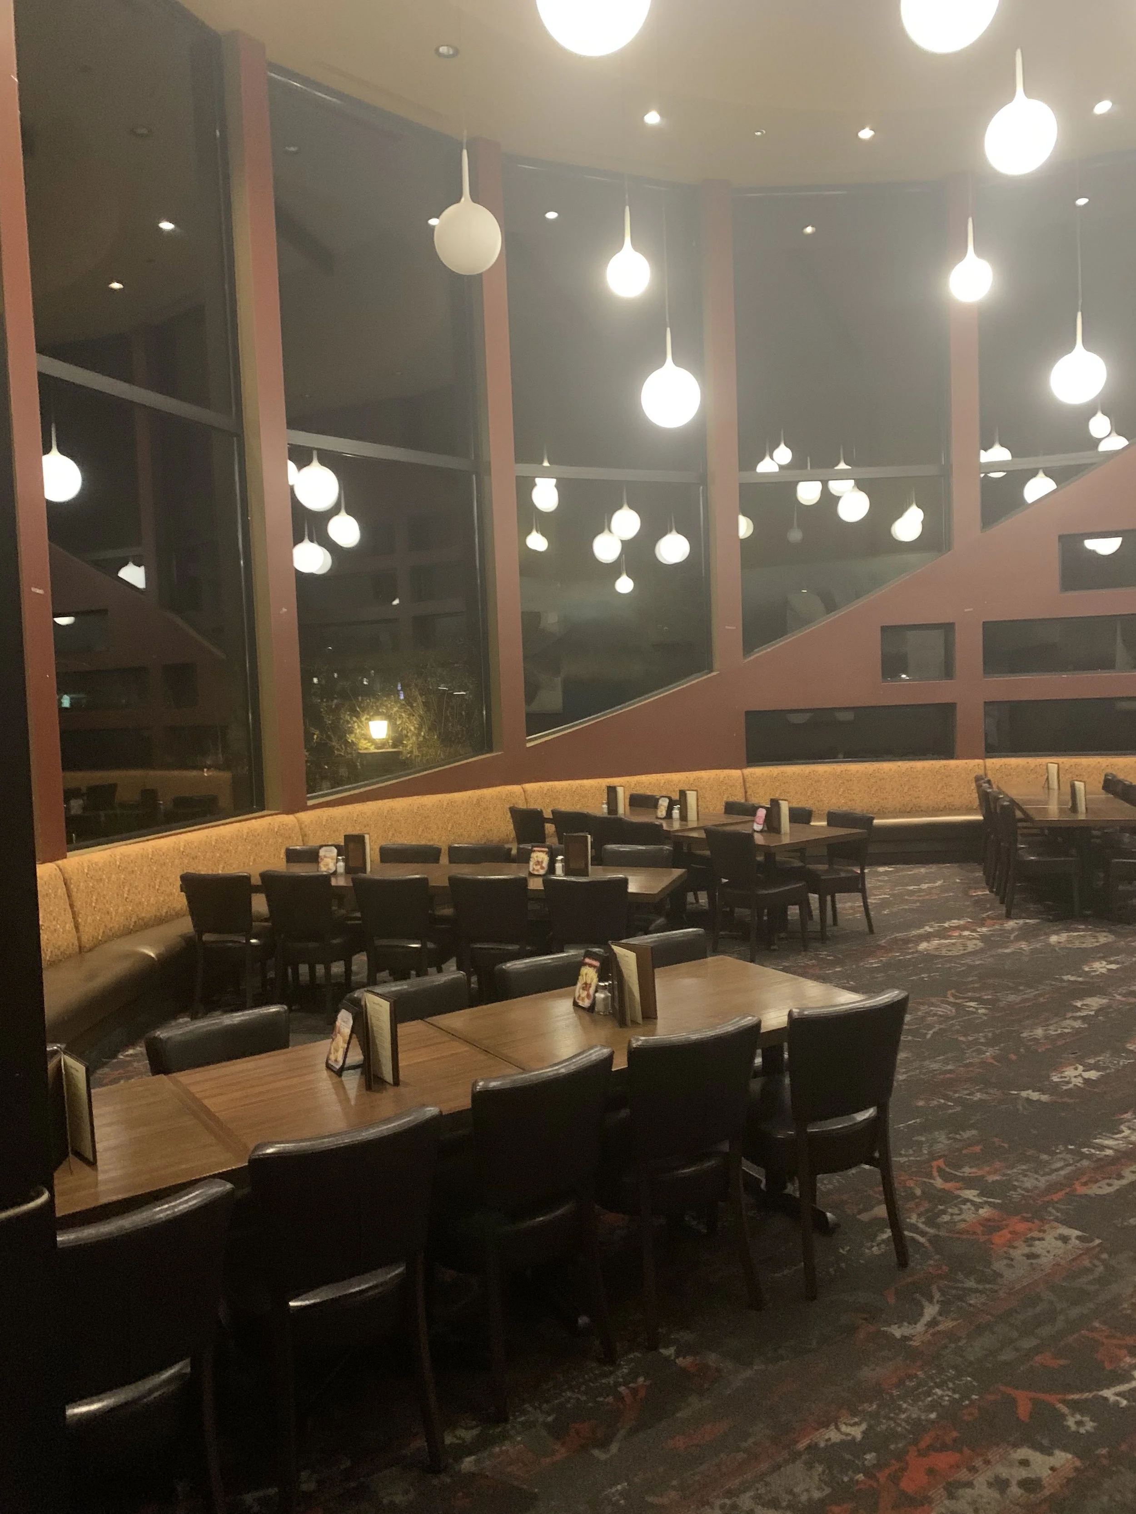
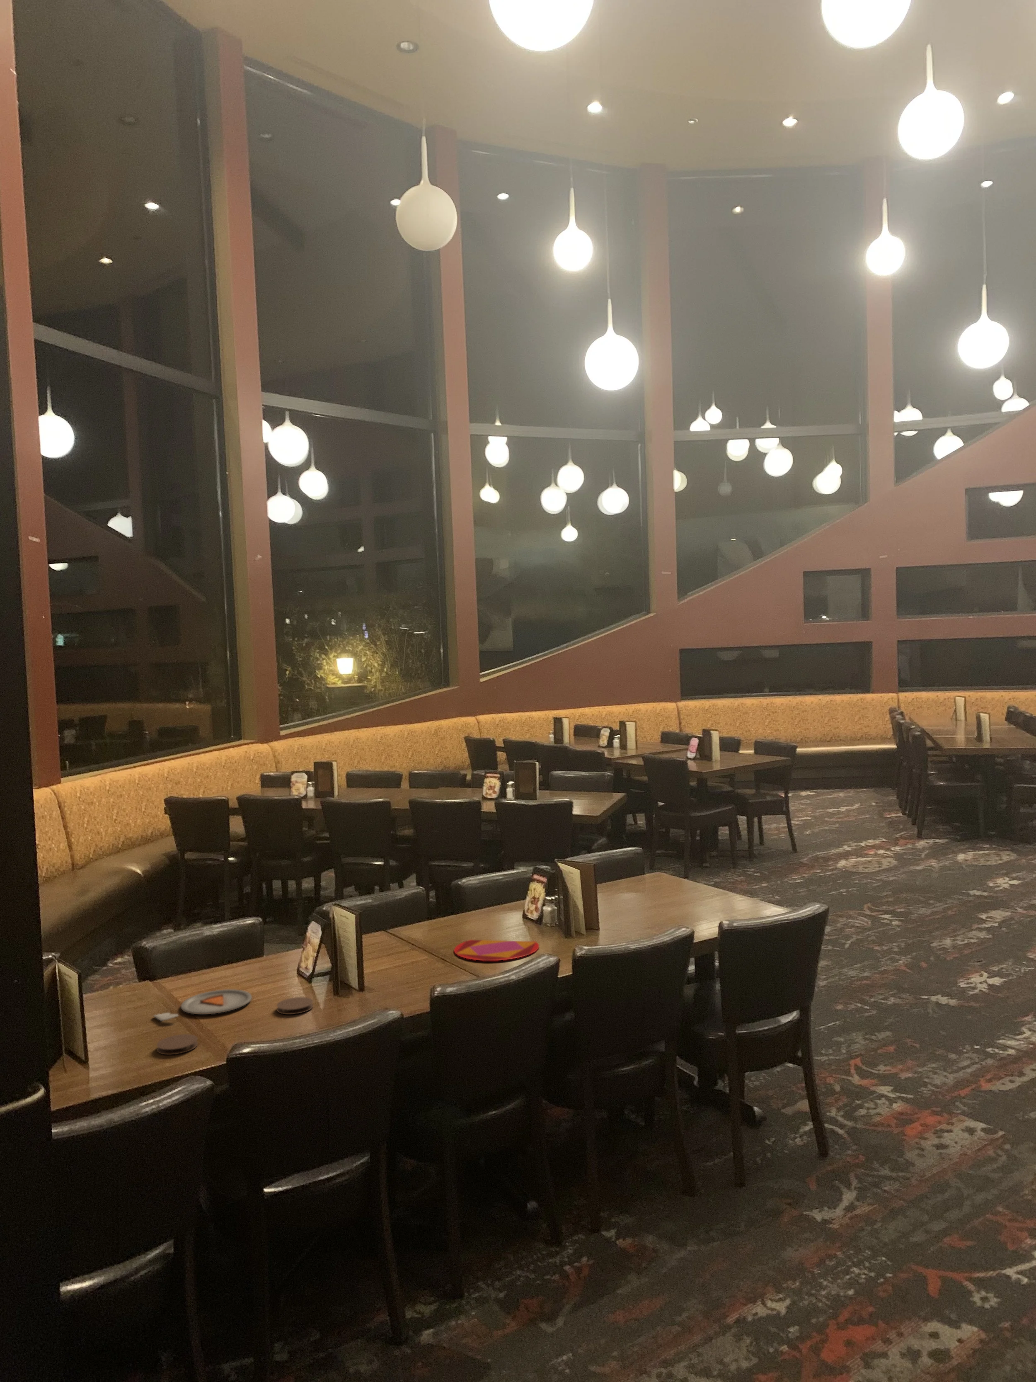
+ coaster (177, 1044)
+ plate (496, 947)
+ dinner plate (203, 1004)
+ coaster (295, 1005)
